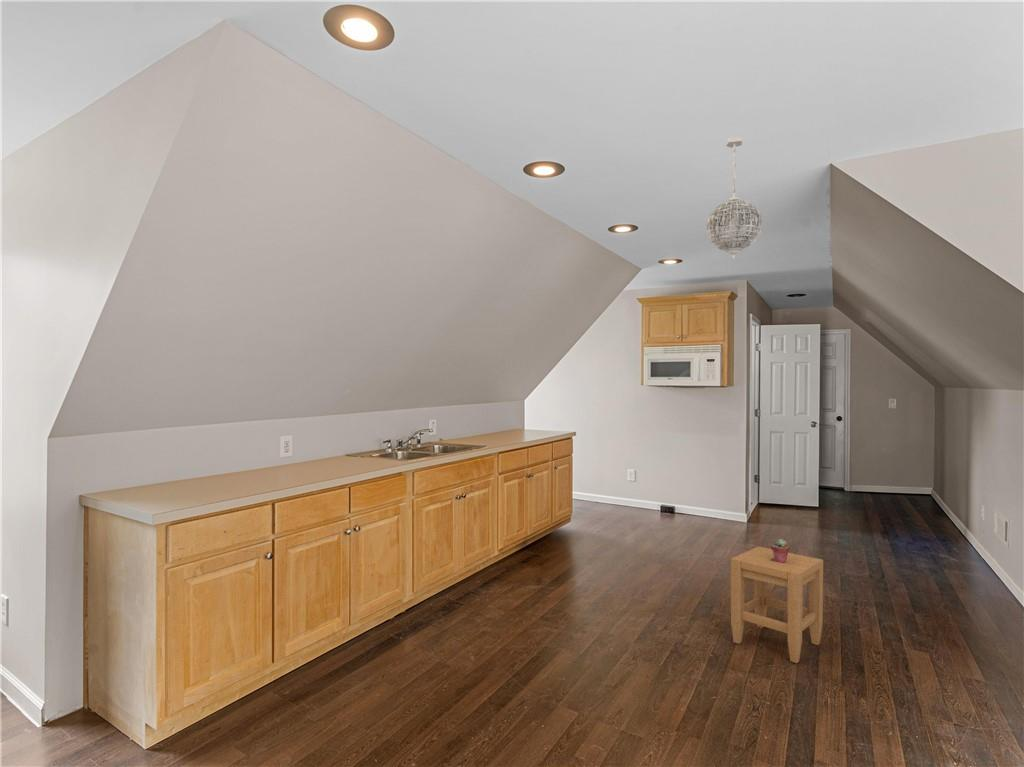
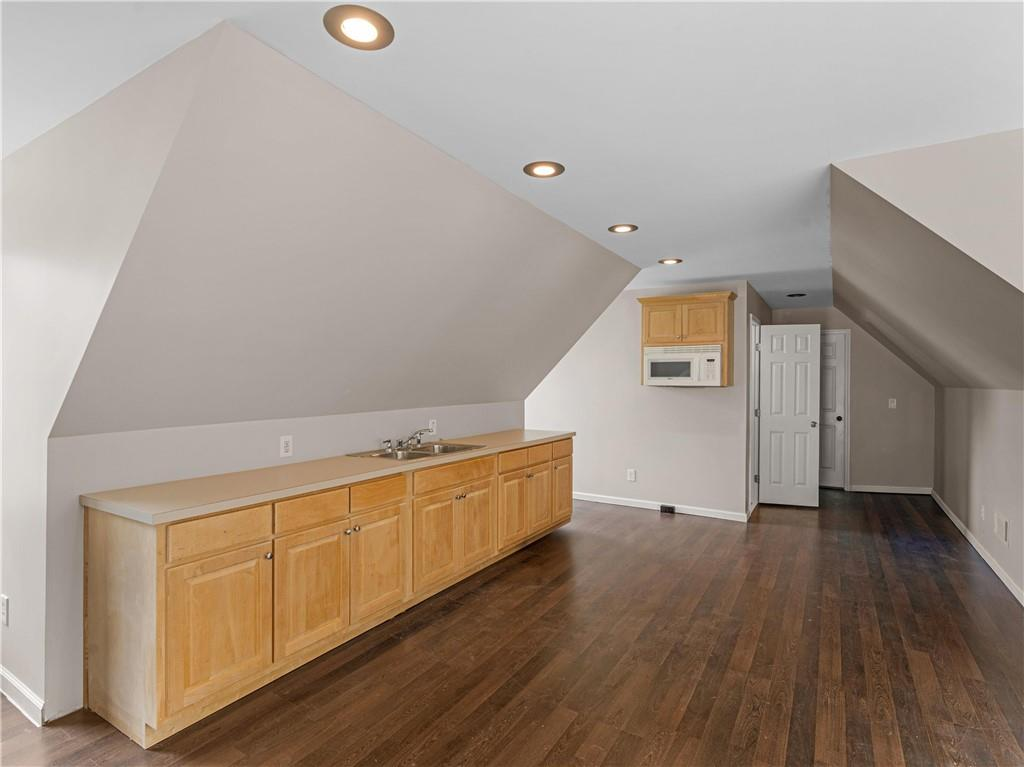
- stool (776, 601)
- potted succulent (780, 549)
- pendant light (734, 199)
